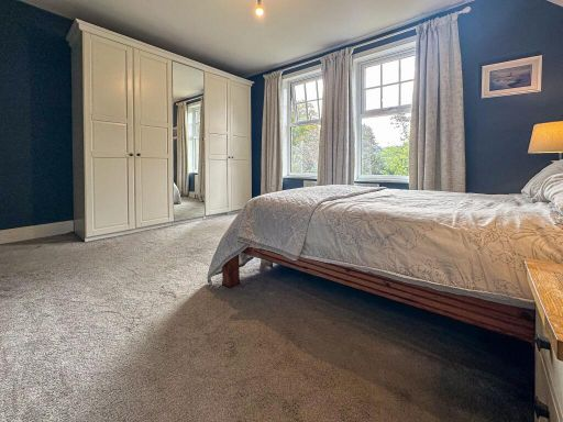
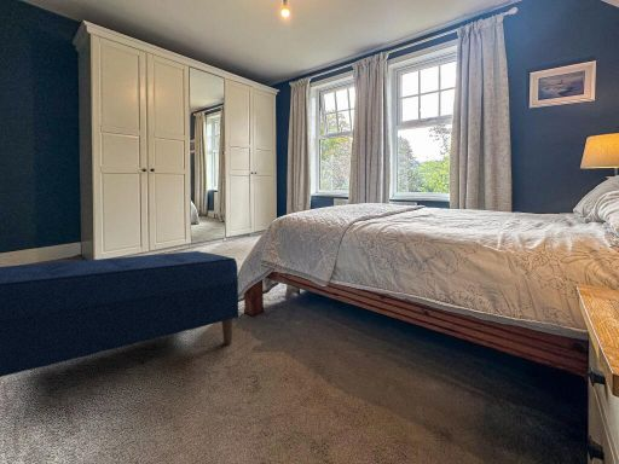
+ bench (121, 311)
